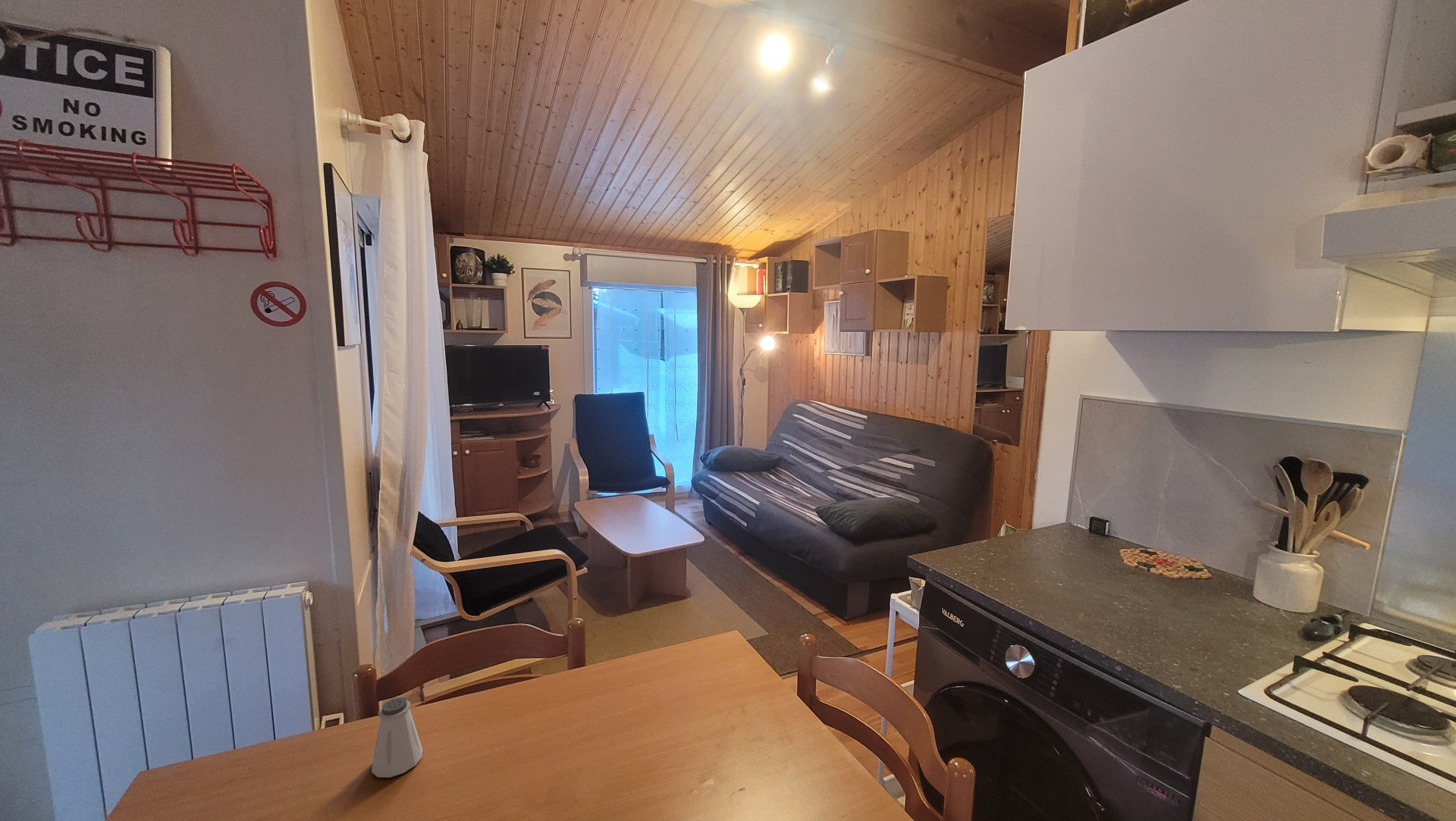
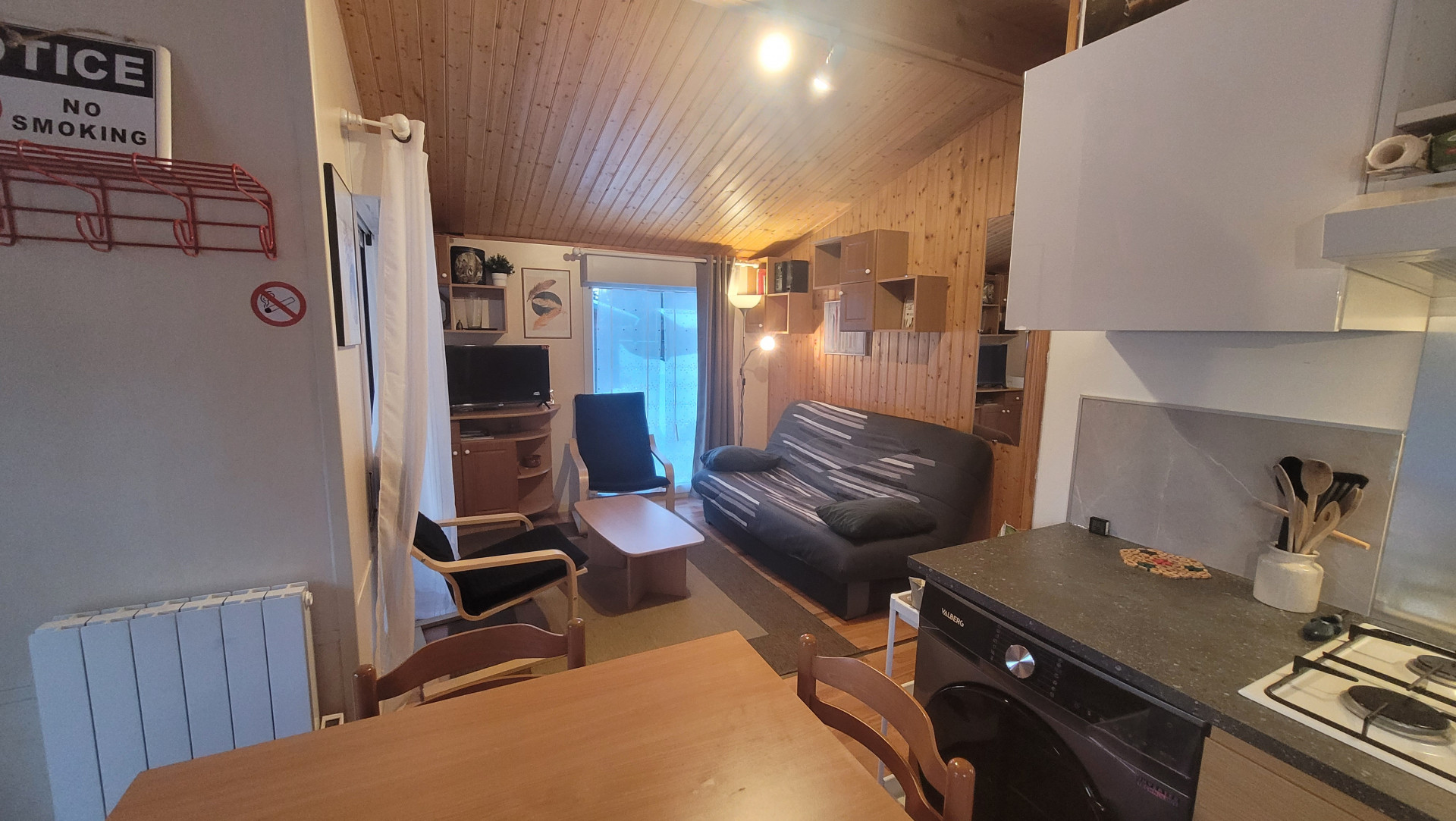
- saltshaker (396, 732)
